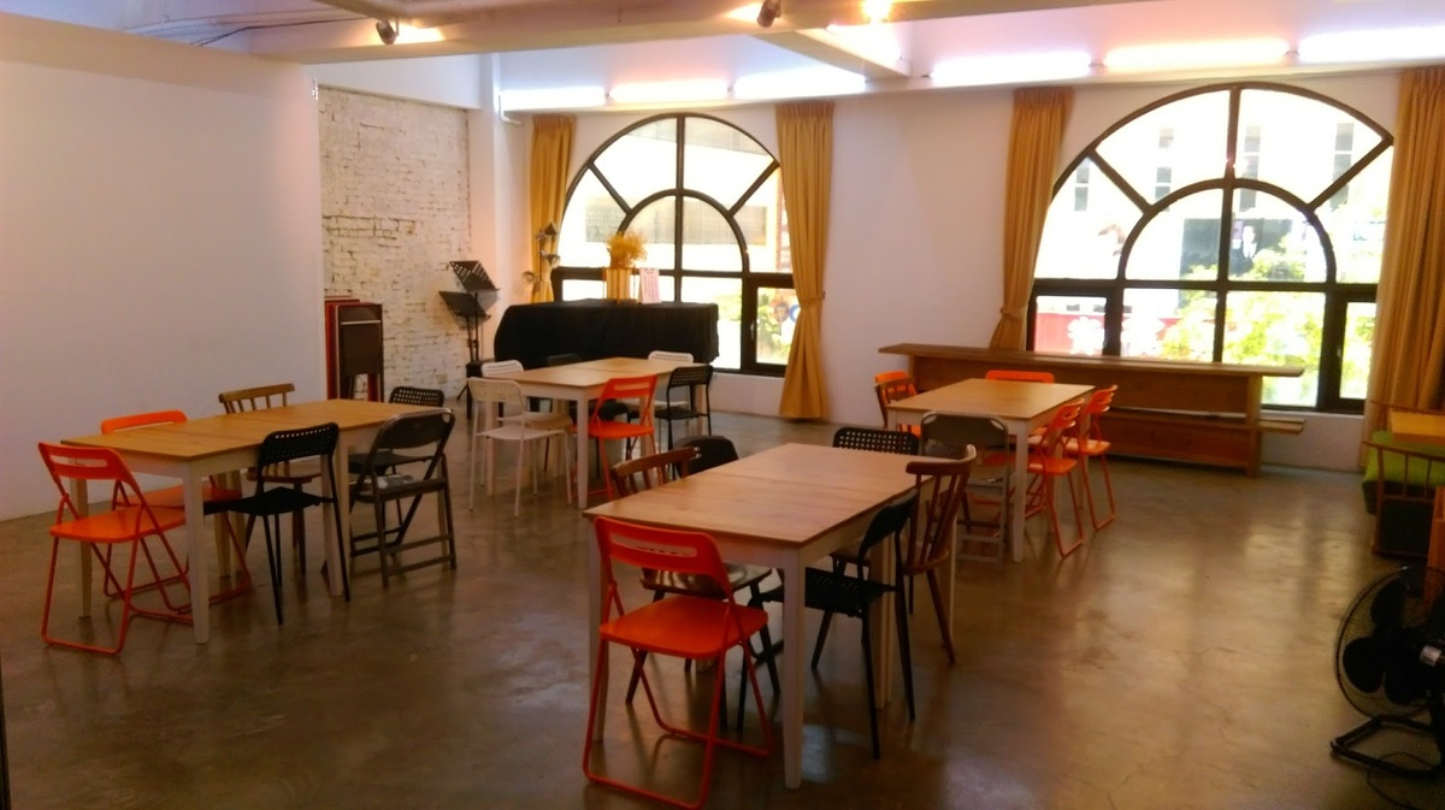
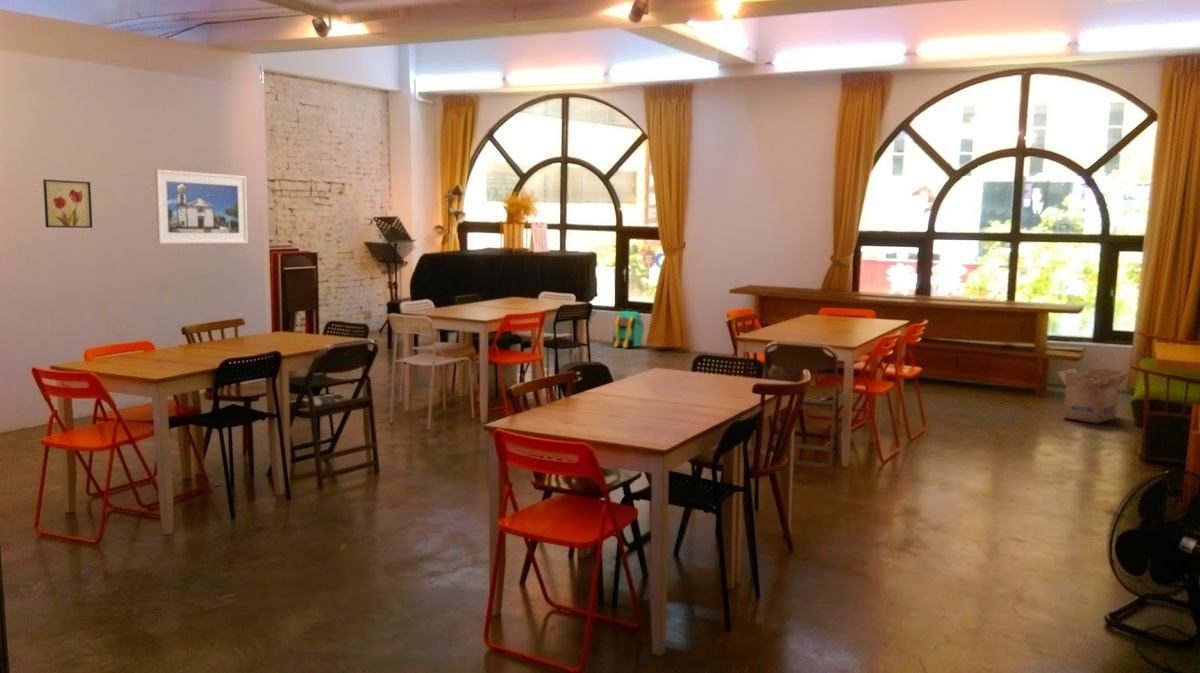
+ backpack (628, 327)
+ cardboard box (1090, 394)
+ wall art (67, 204)
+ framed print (203, 208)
